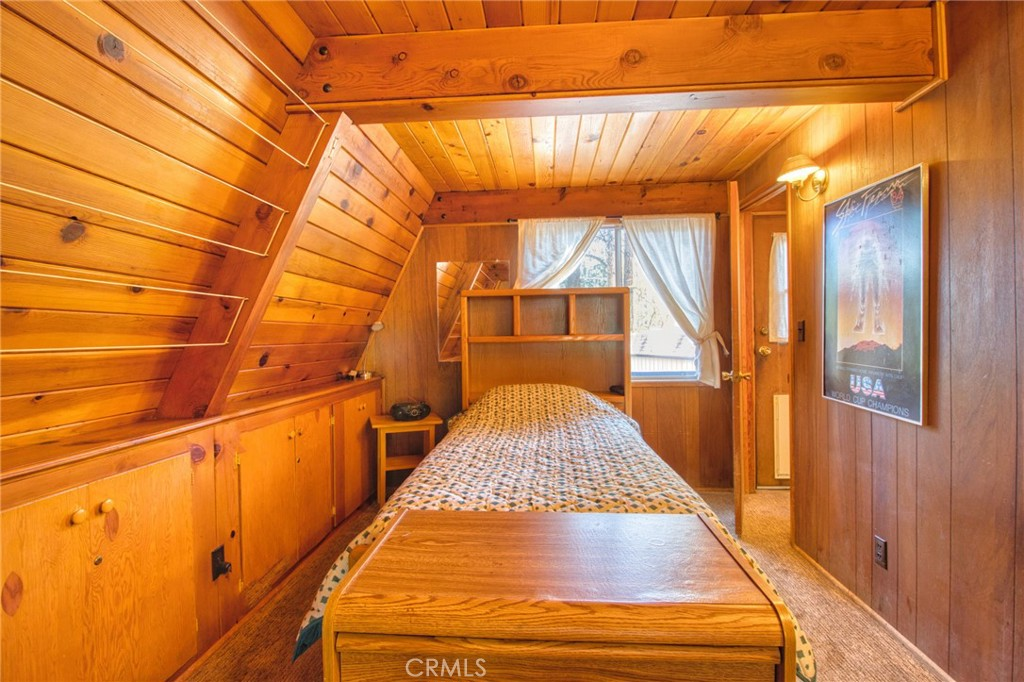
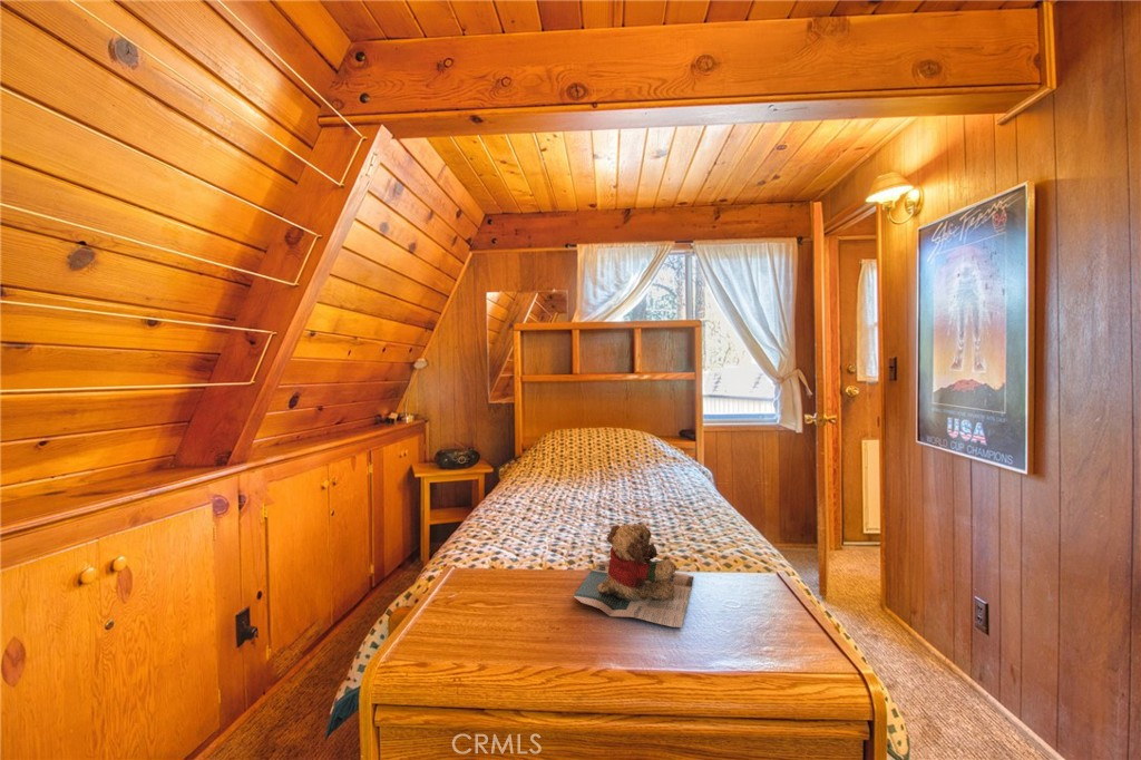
+ teddy bear (636, 554)
